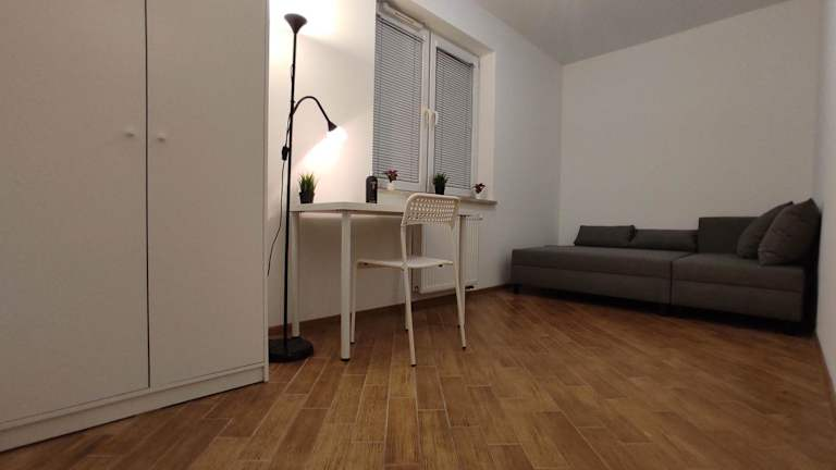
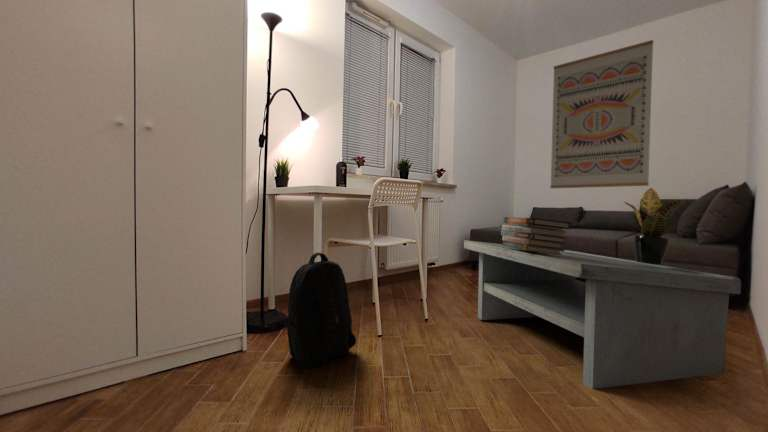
+ wall art (597, 121)
+ coffee table (572, 294)
+ backpack (319, 304)
+ book stack (530, 239)
+ potted plant (652, 218)
